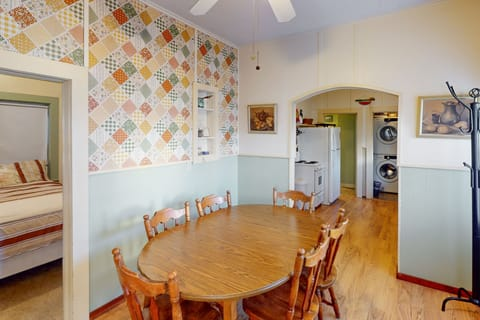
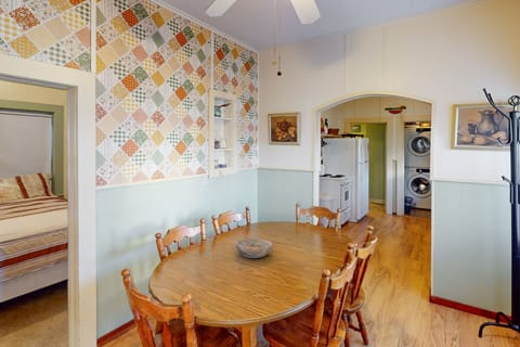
+ bowl (253, 248)
